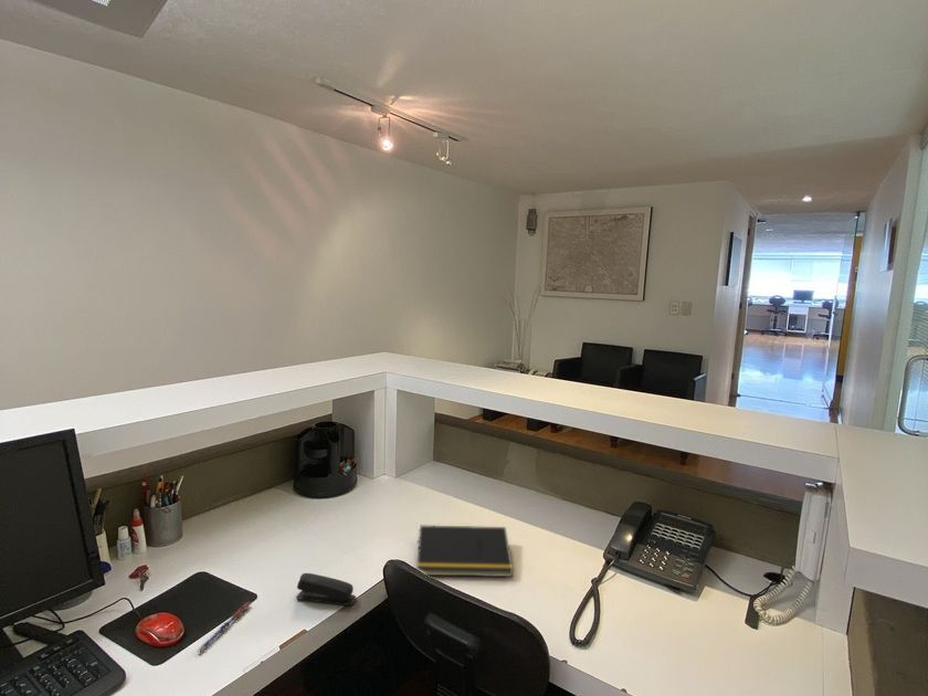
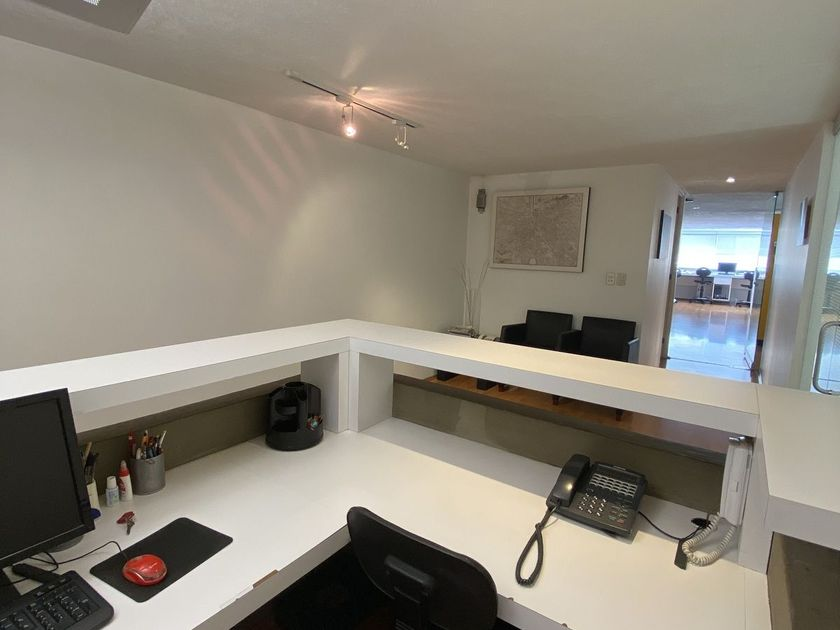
- pen (225, 624)
- stapler (326, 588)
- notepad (463, 549)
